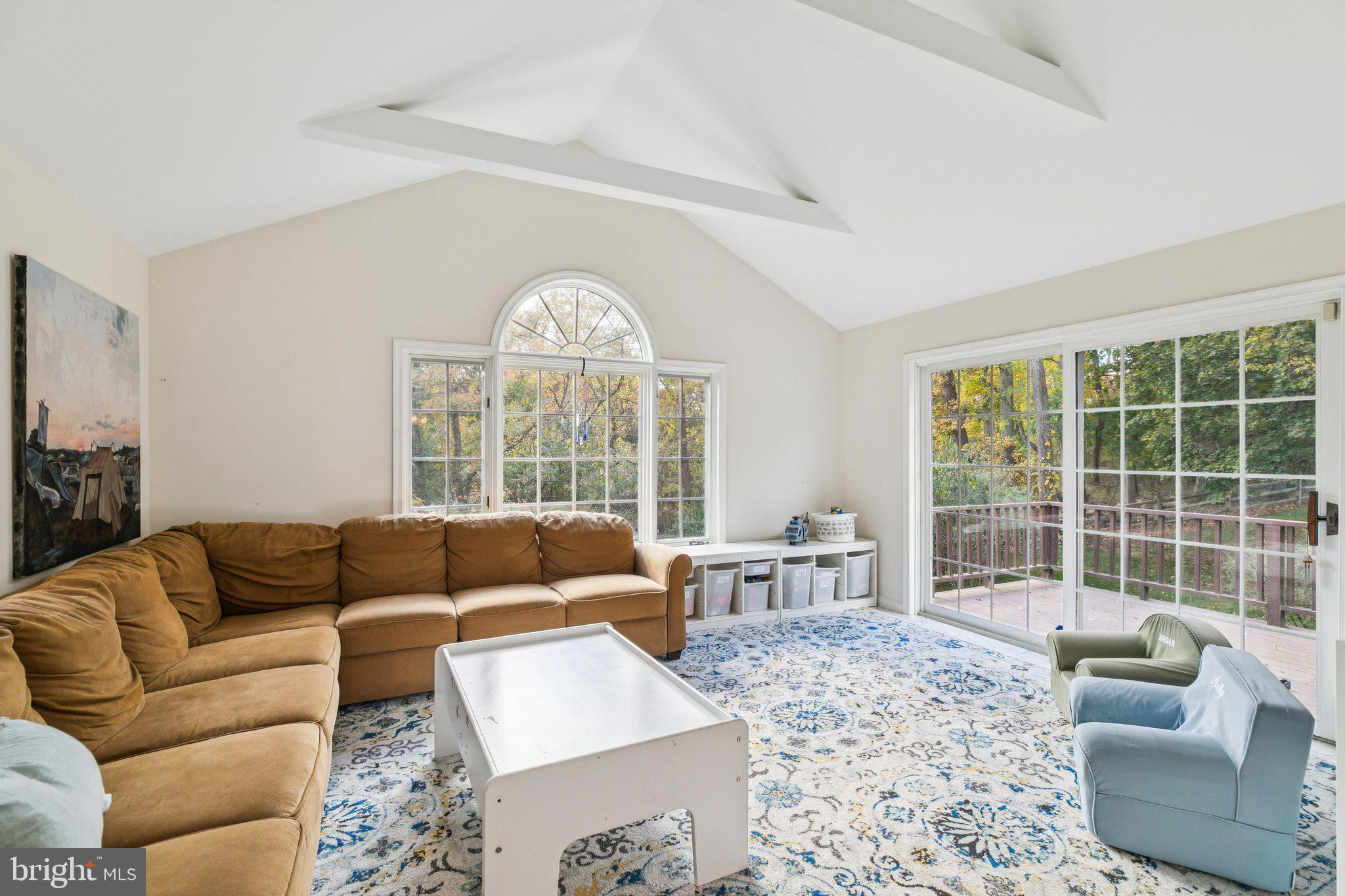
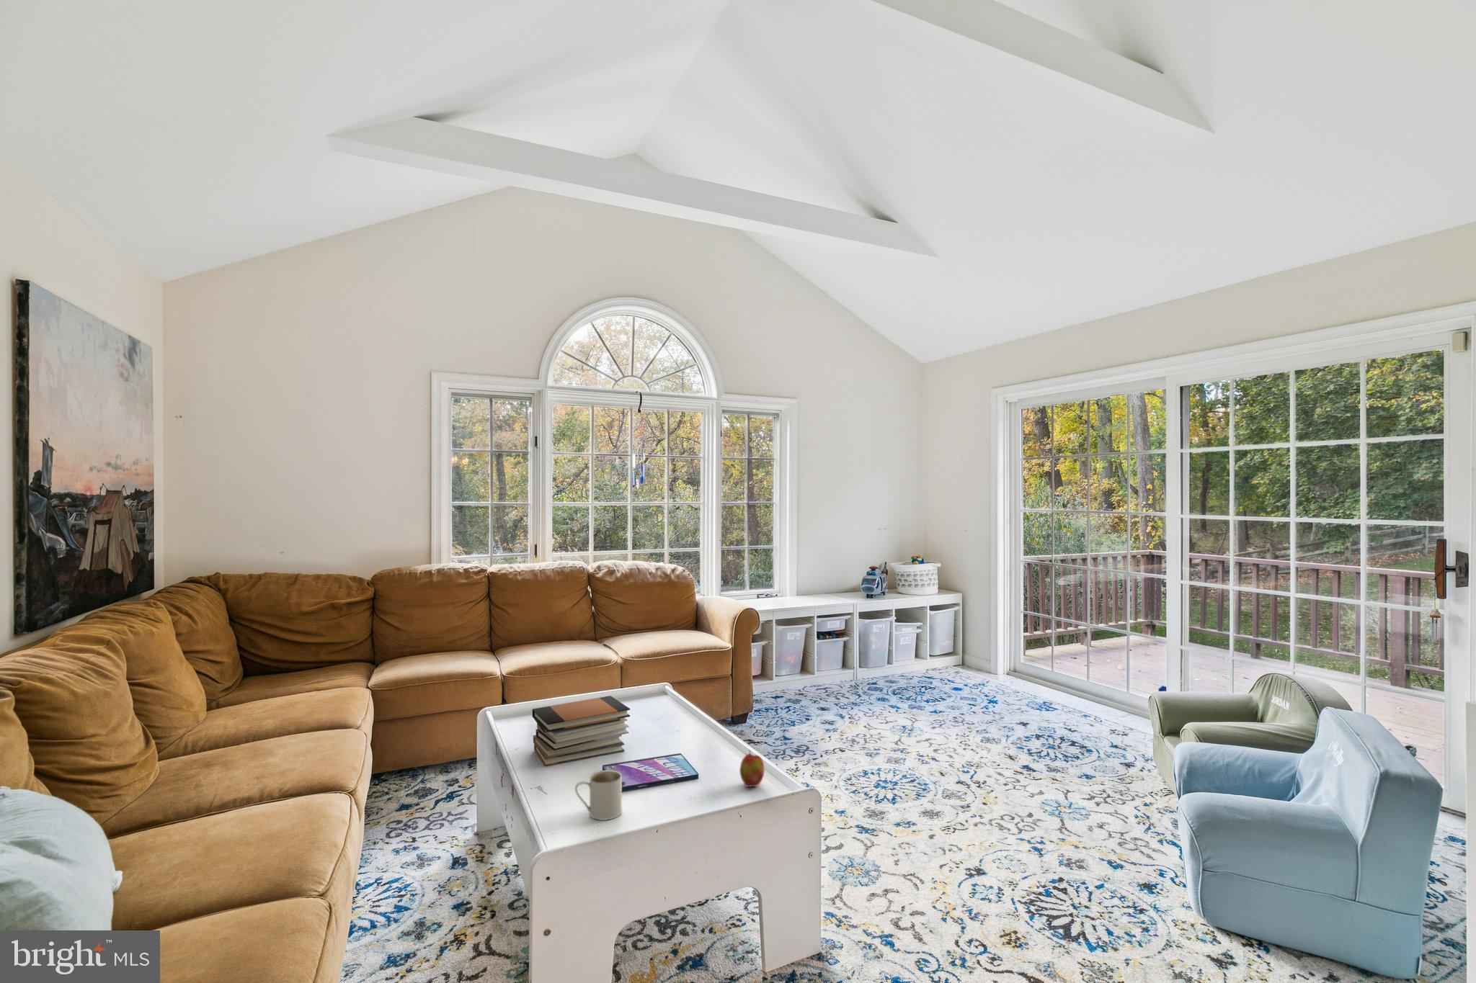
+ apple (752, 767)
+ video game case (650, 771)
+ book stack (581, 728)
+ mug (598, 795)
